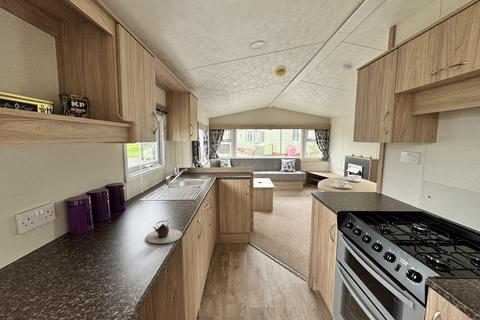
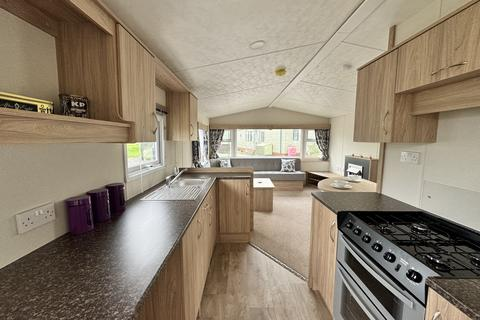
- teapot (164, 227)
